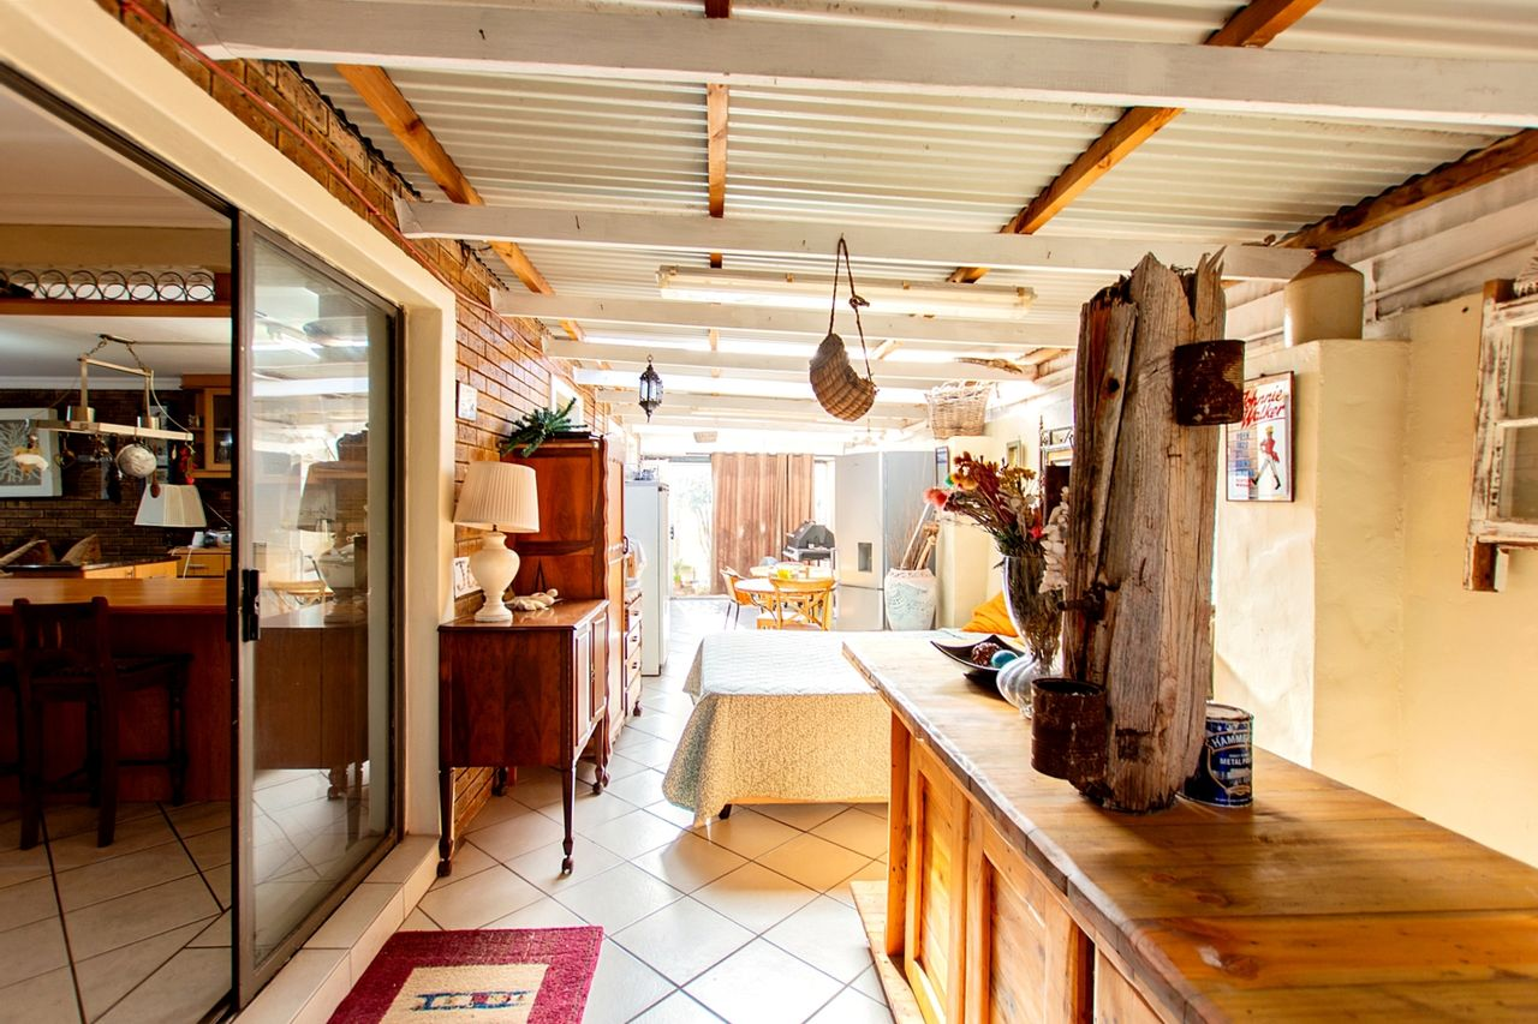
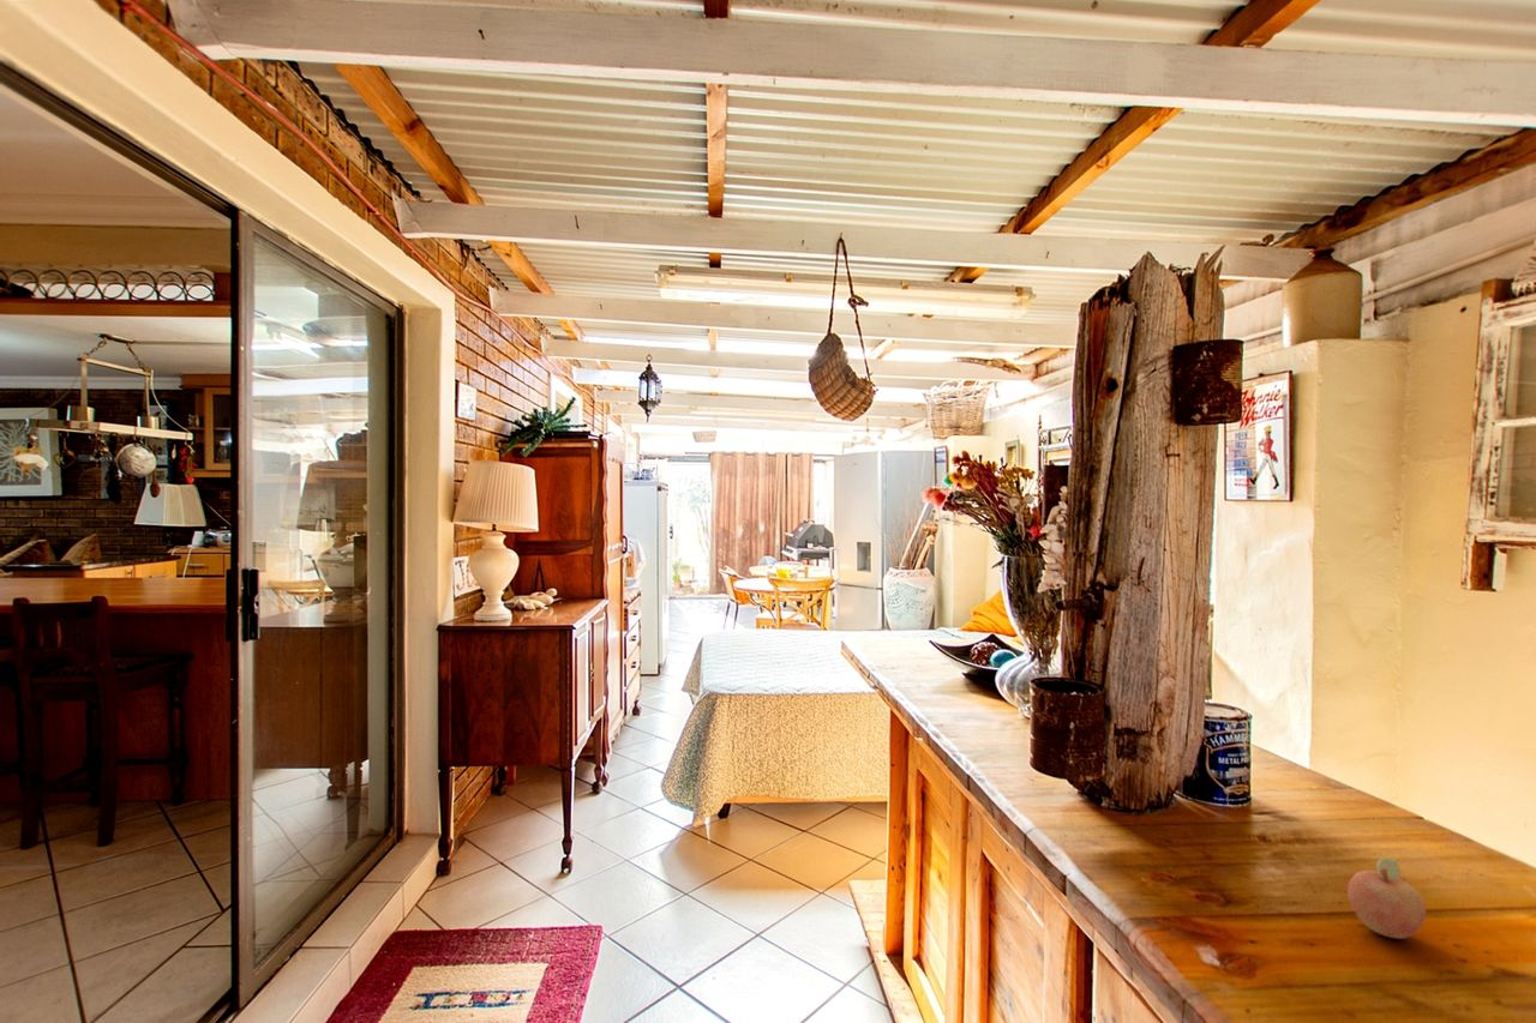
+ fruit (1386, 898)
